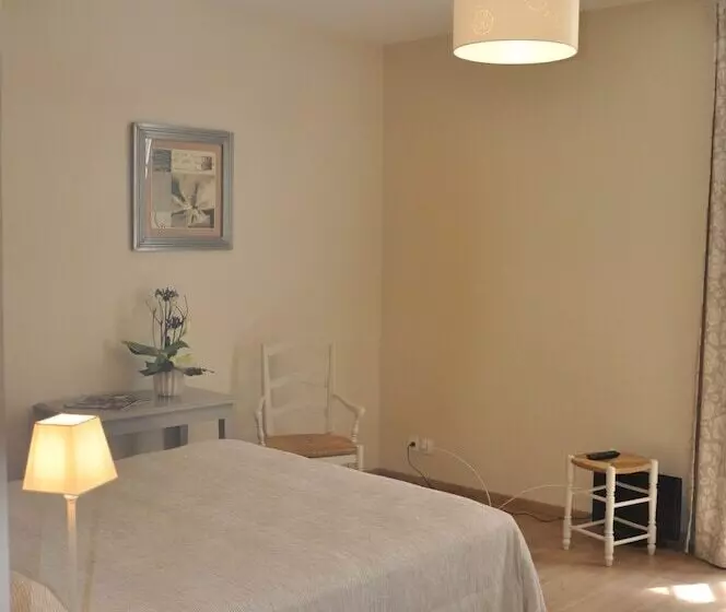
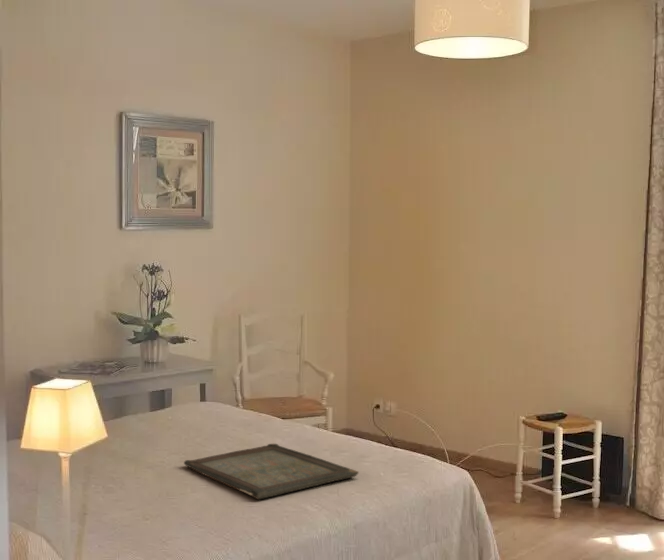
+ serving tray (269, 468)
